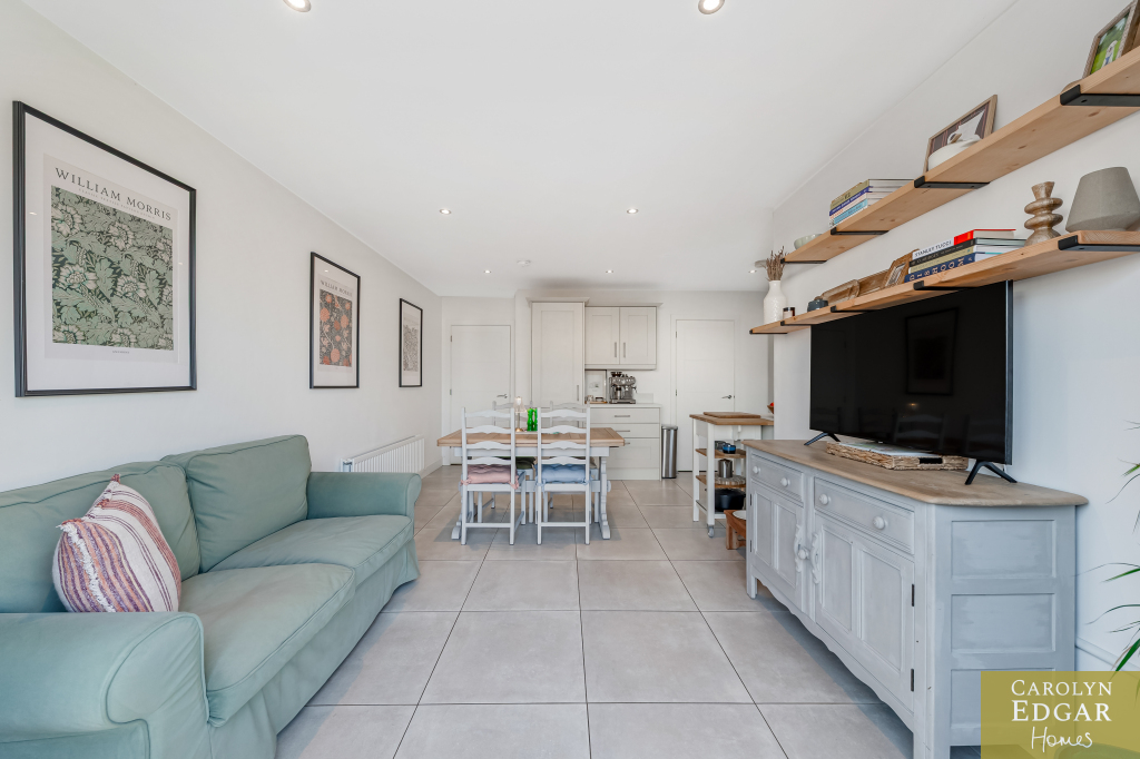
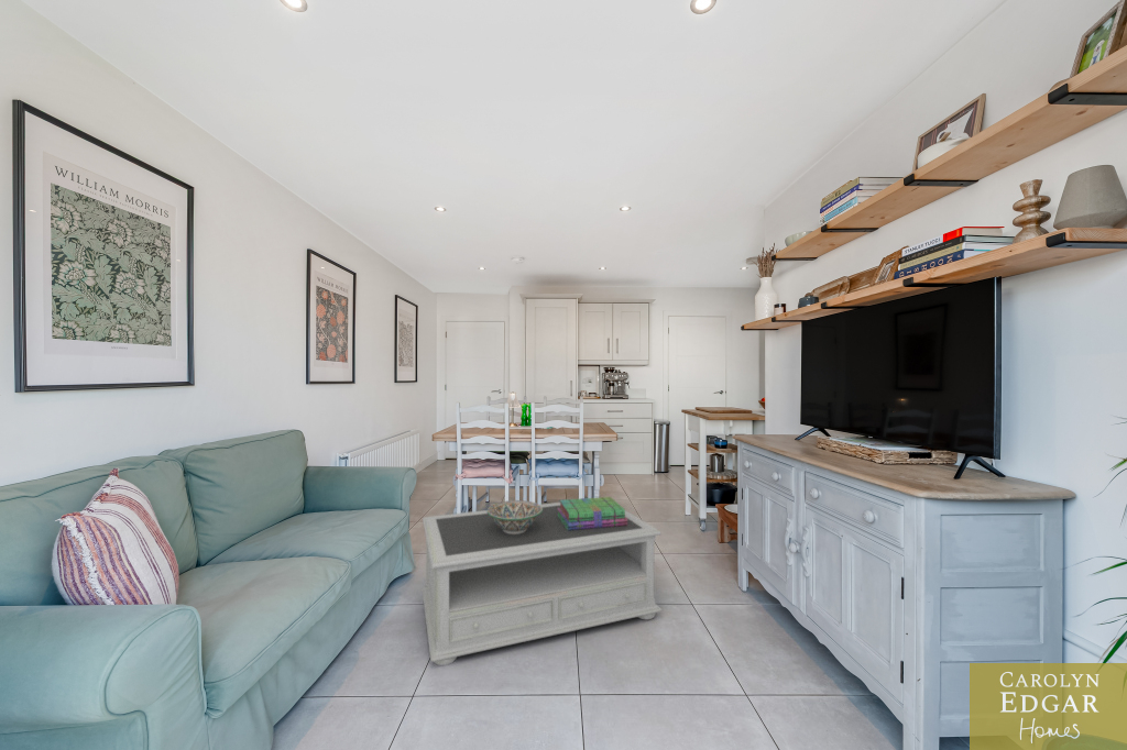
+ decorative bowl (514, 518)
+ coffee table (536, 565)
+ stack of books (591, 511)
